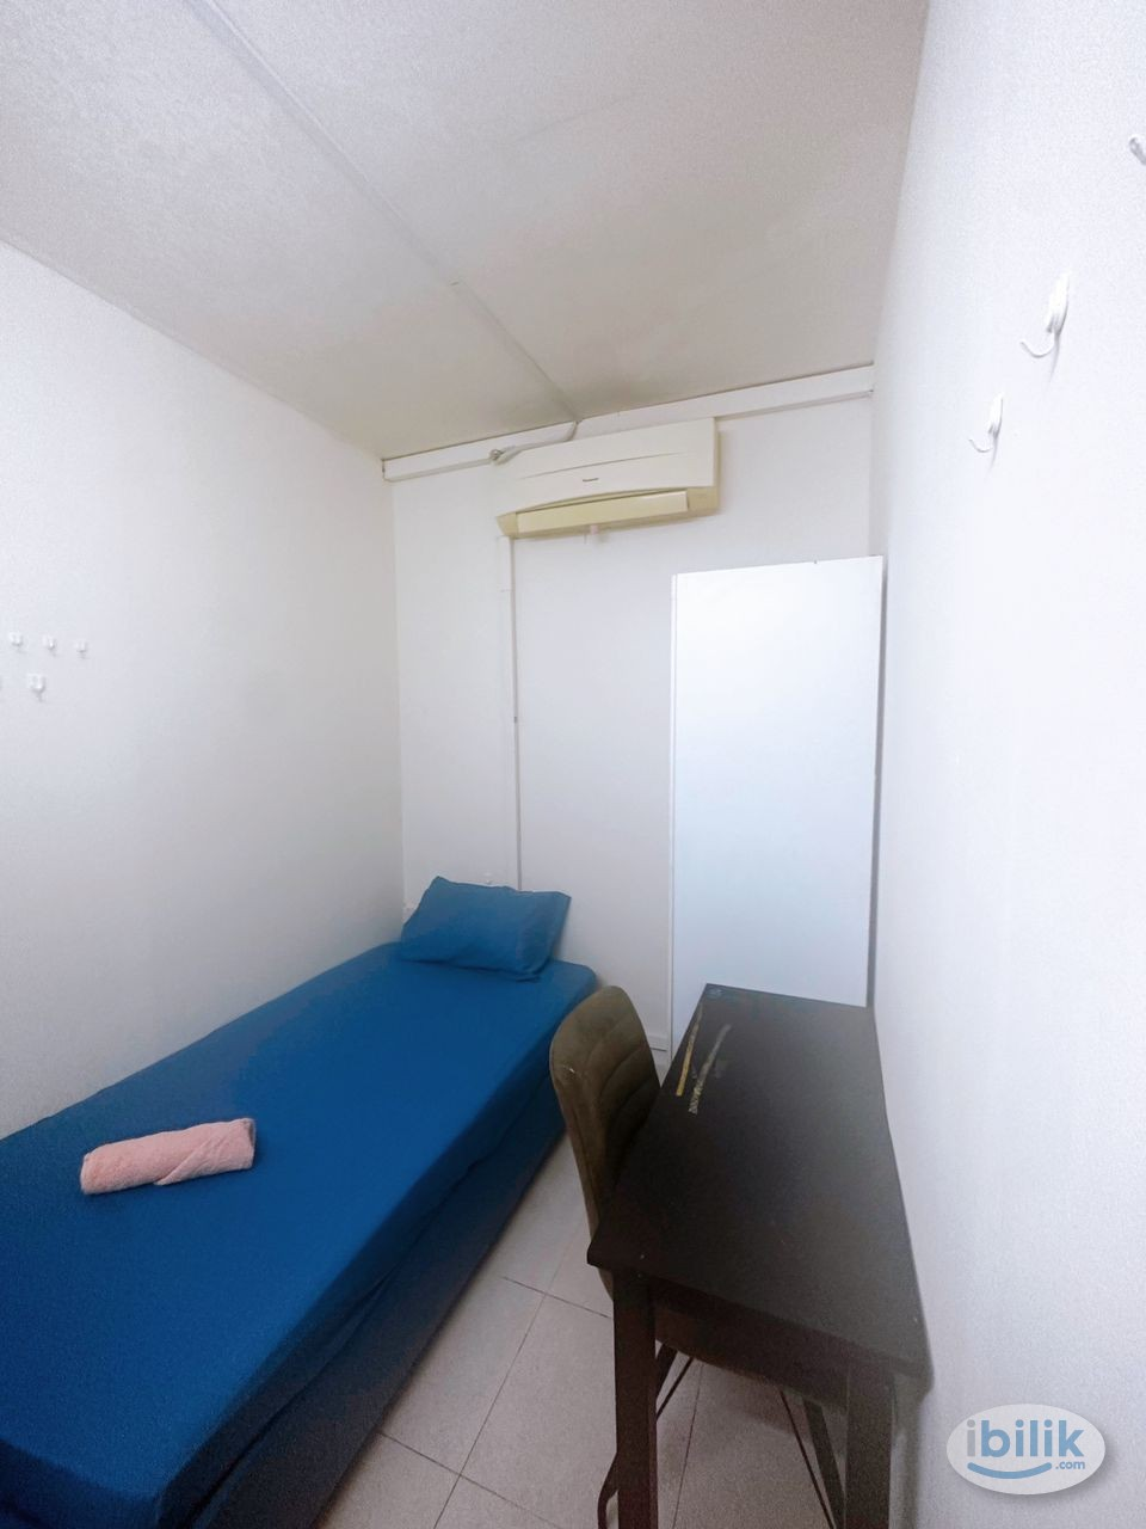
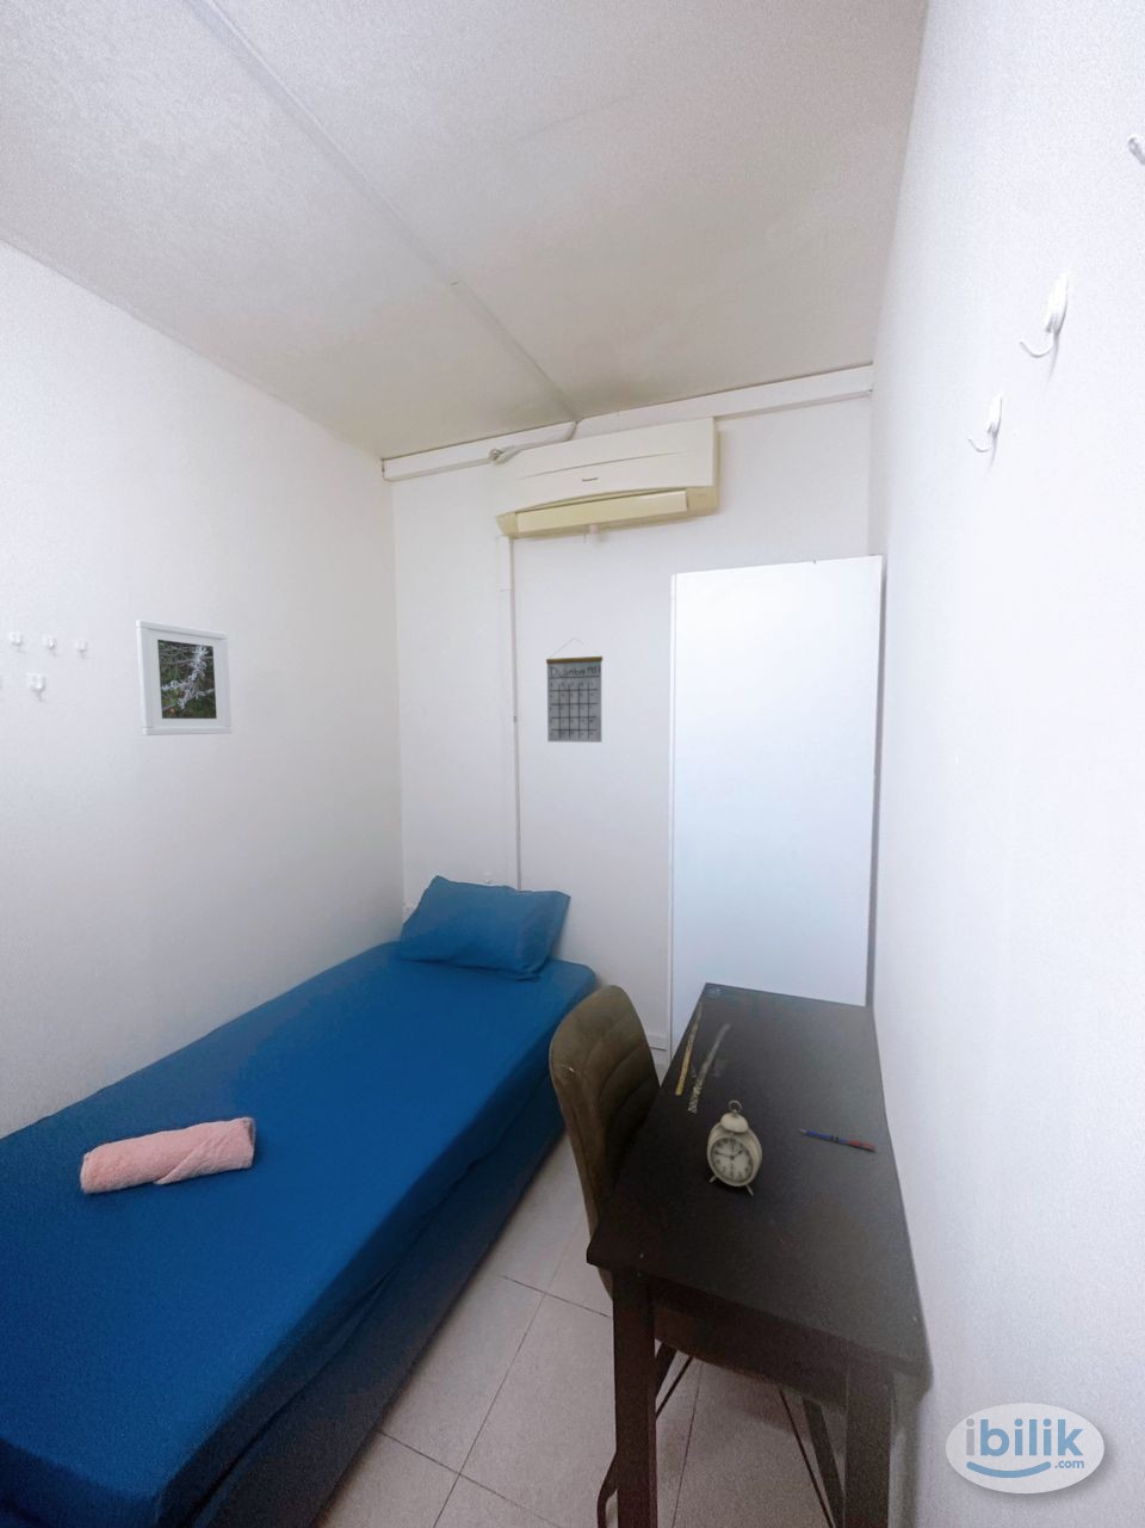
+ pen (836, 1138)
+ alarm clock (734, 1143)
+ calendar (574, 689)
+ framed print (188, 681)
